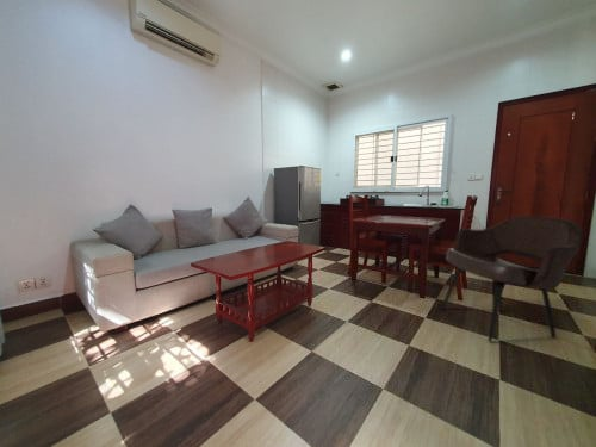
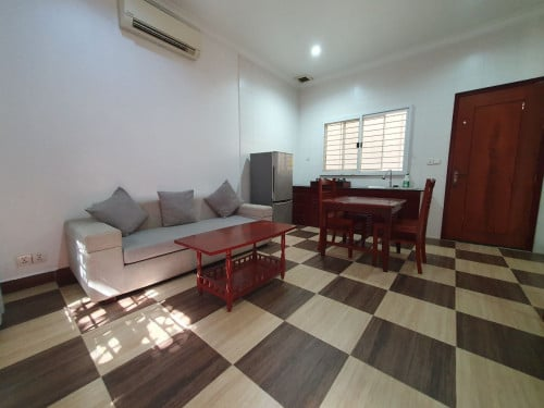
- armchair (503, 271)
